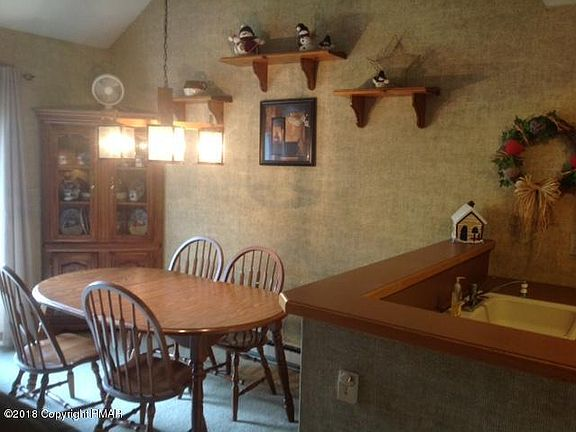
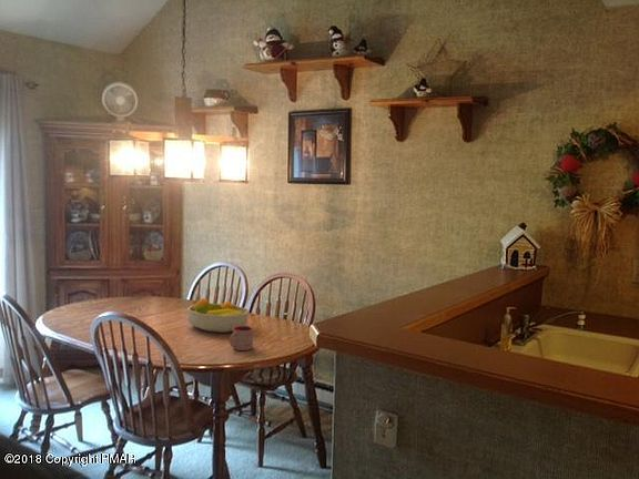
+ mug (240, 338)
+ fruit bowl (217, 314)
